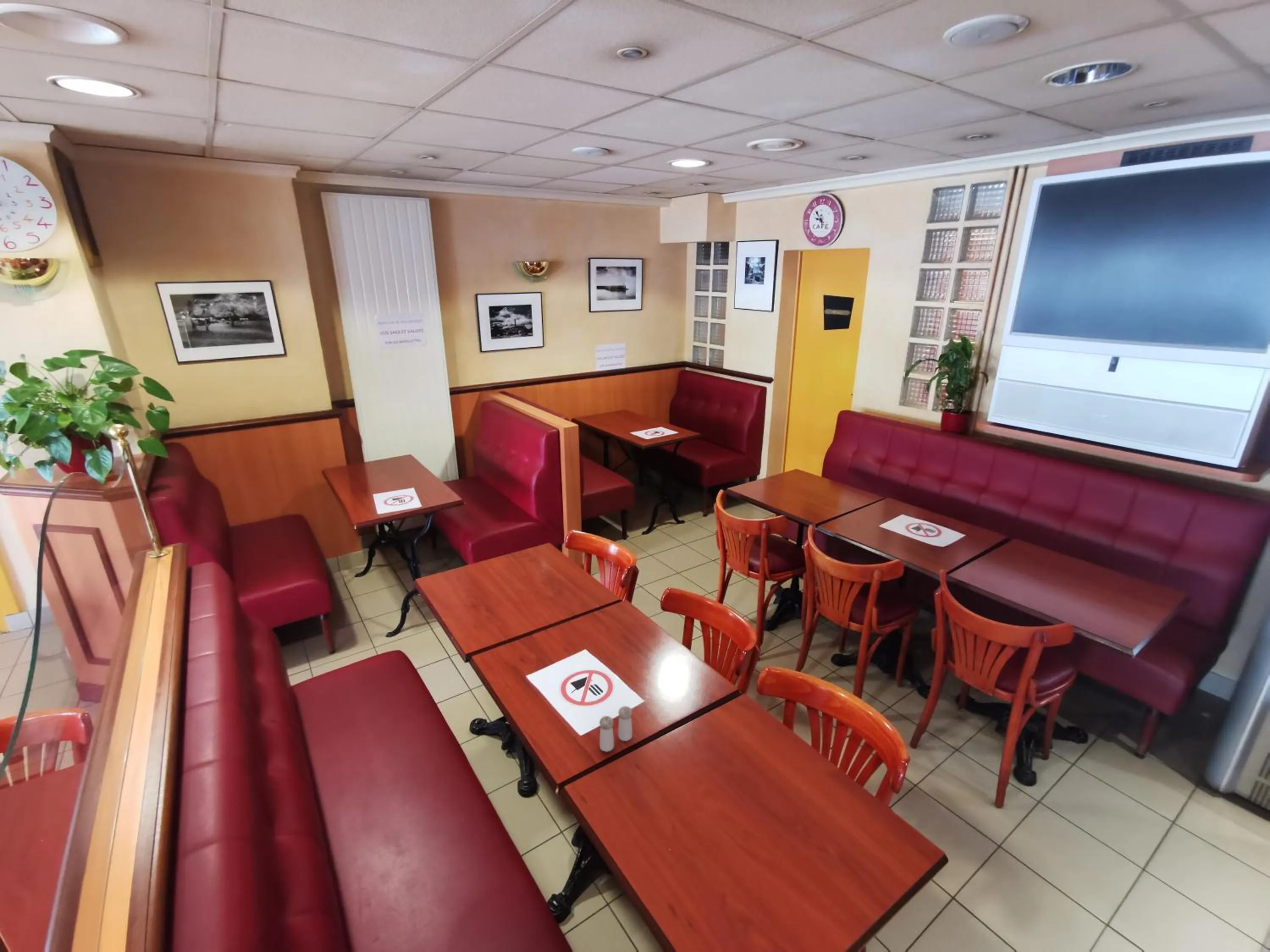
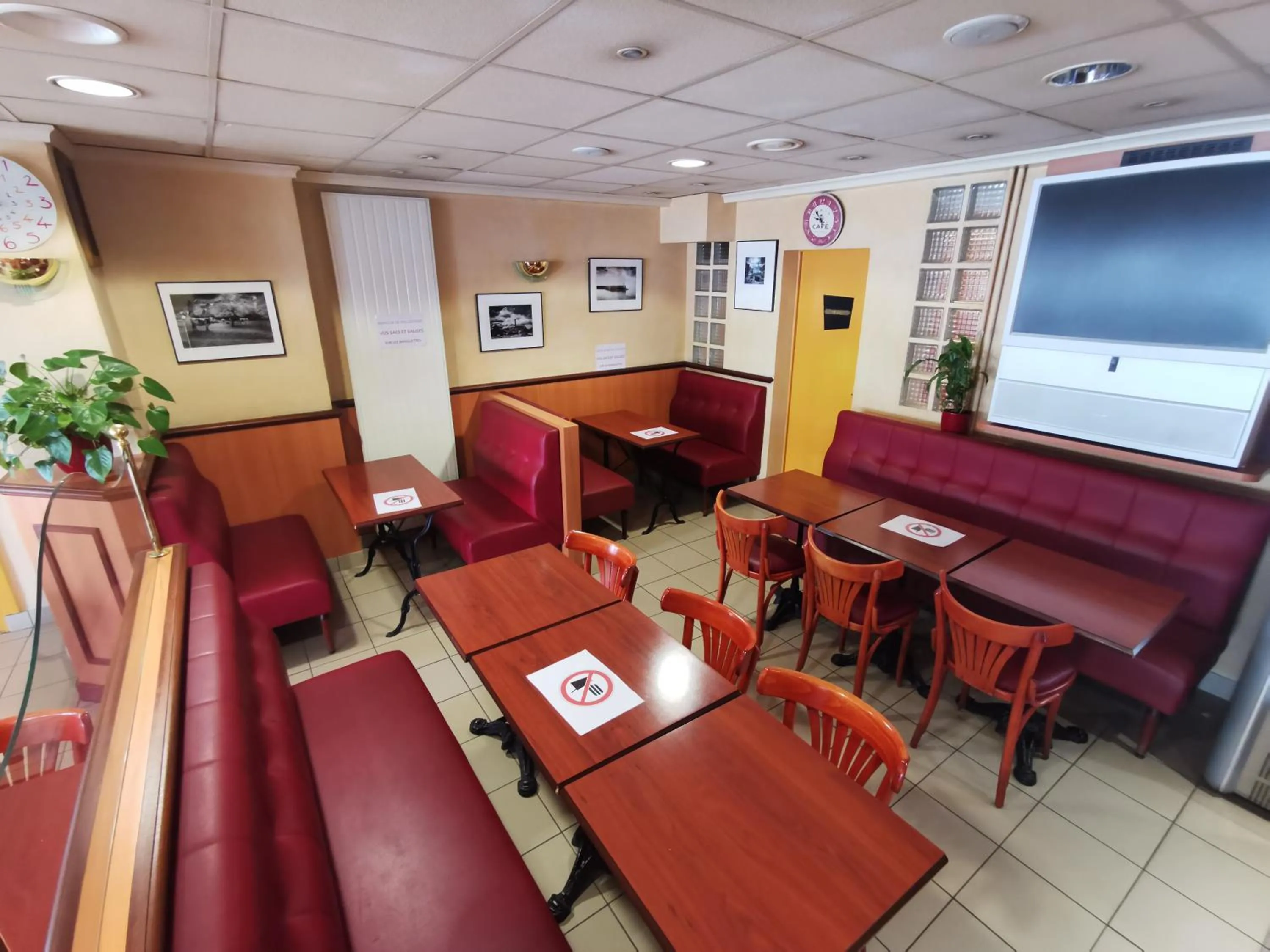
- salt and pepper shaker (618, 728)
